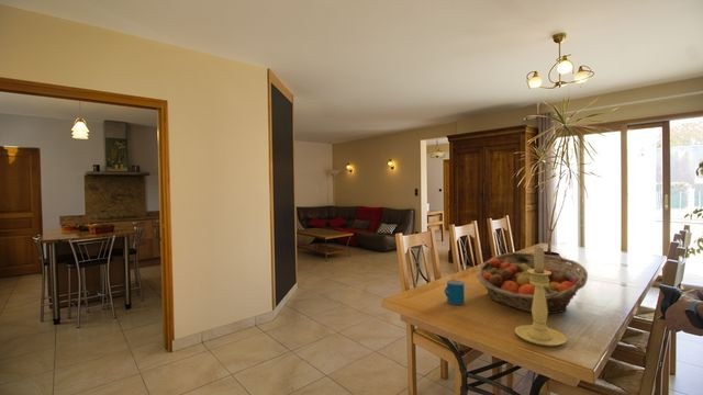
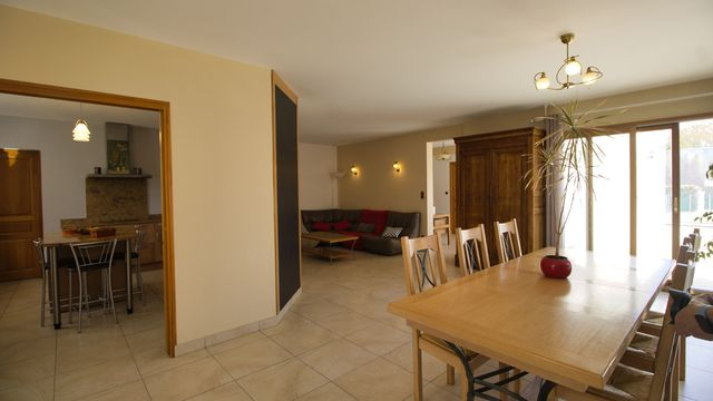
- mug (453, 293)
- candle holder (539, 291)
- fruit basket (527, 280)
